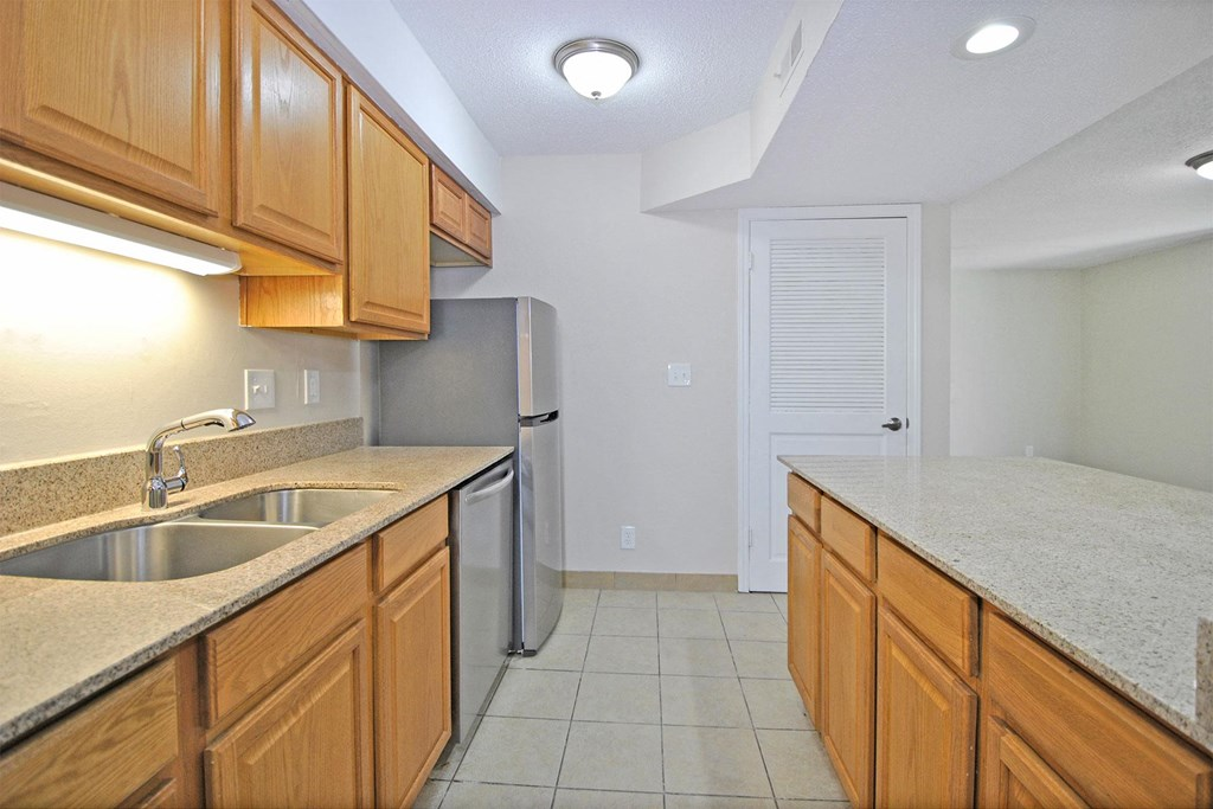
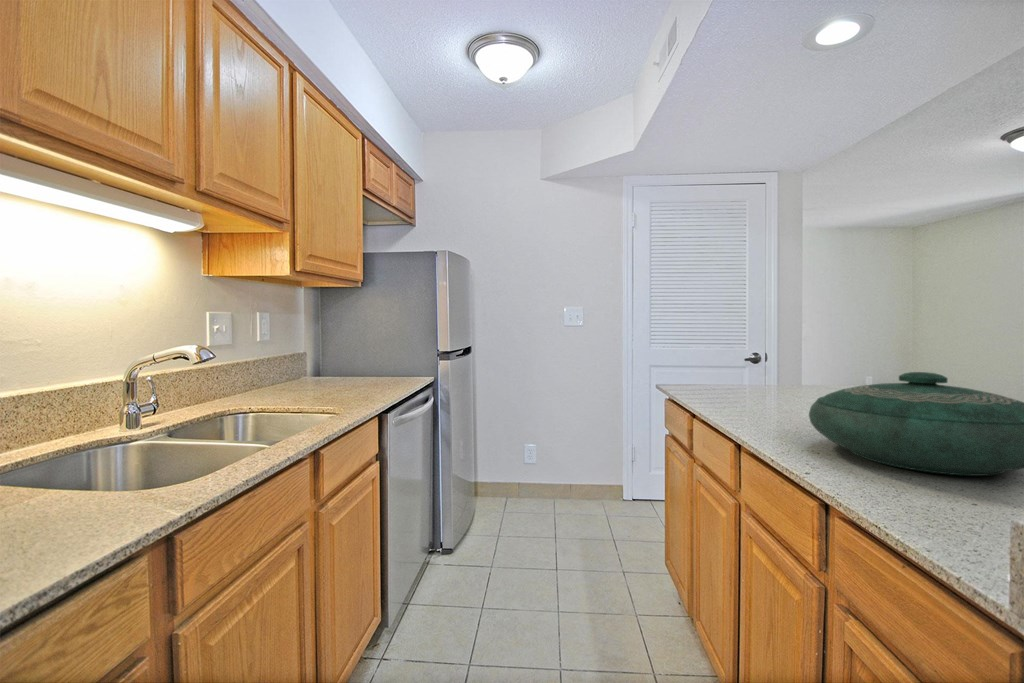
+ decorative bowl (922, 415)
